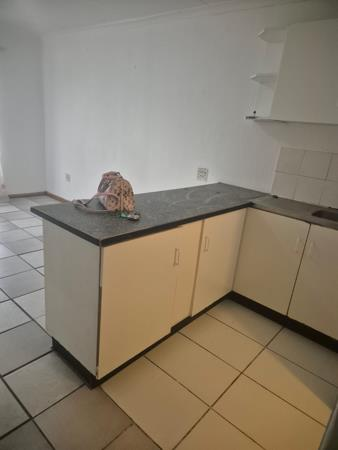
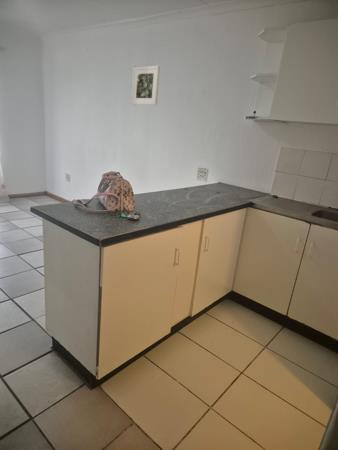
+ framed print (144, 86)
